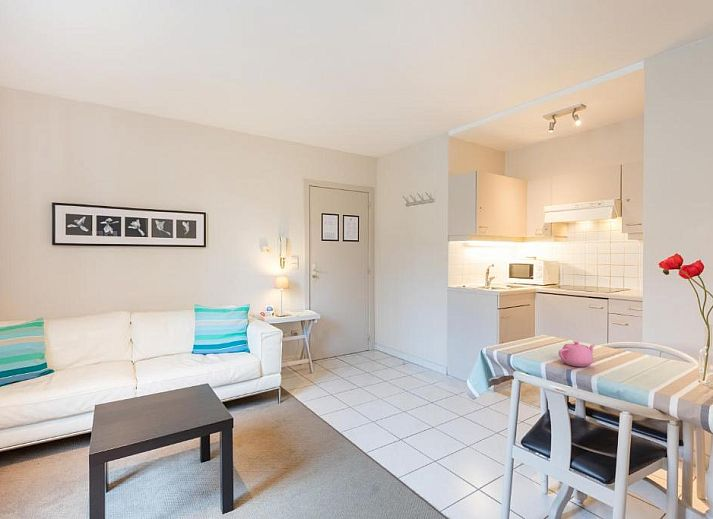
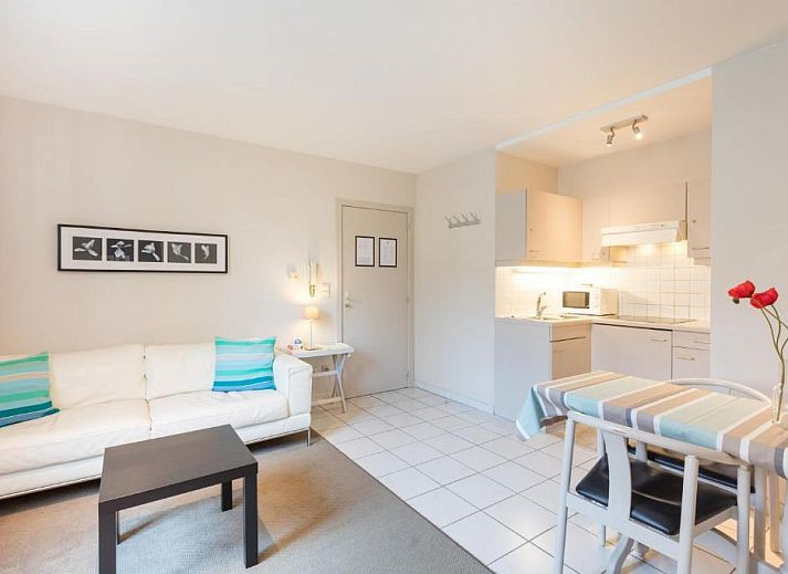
- teapot (577, 352)
